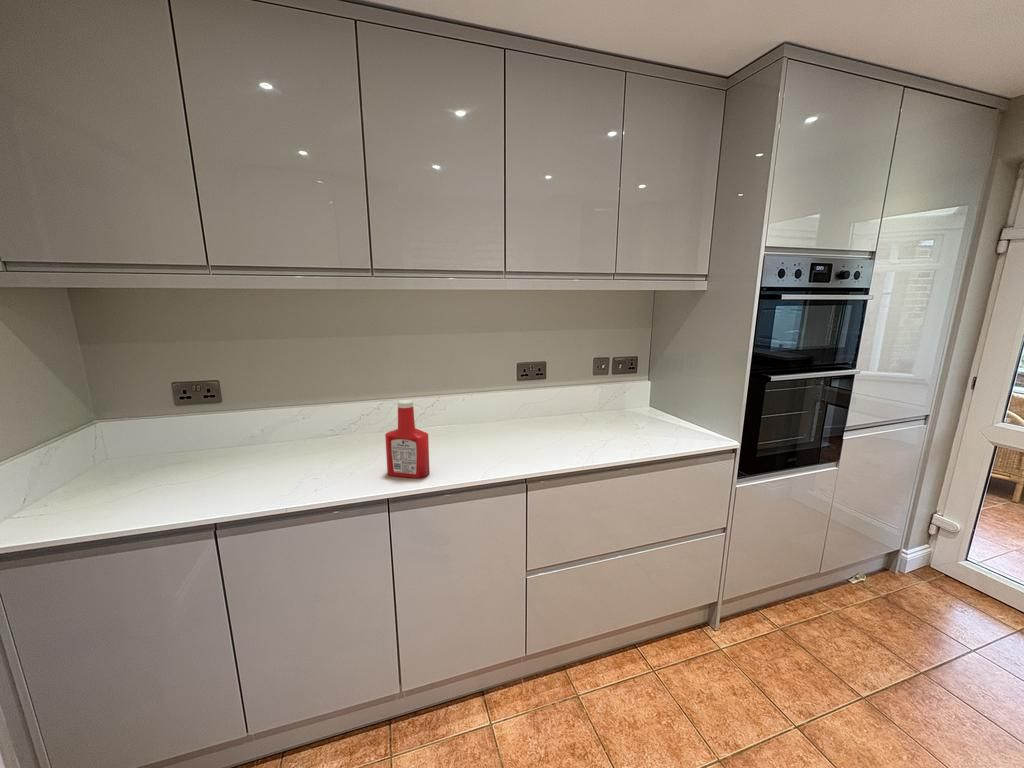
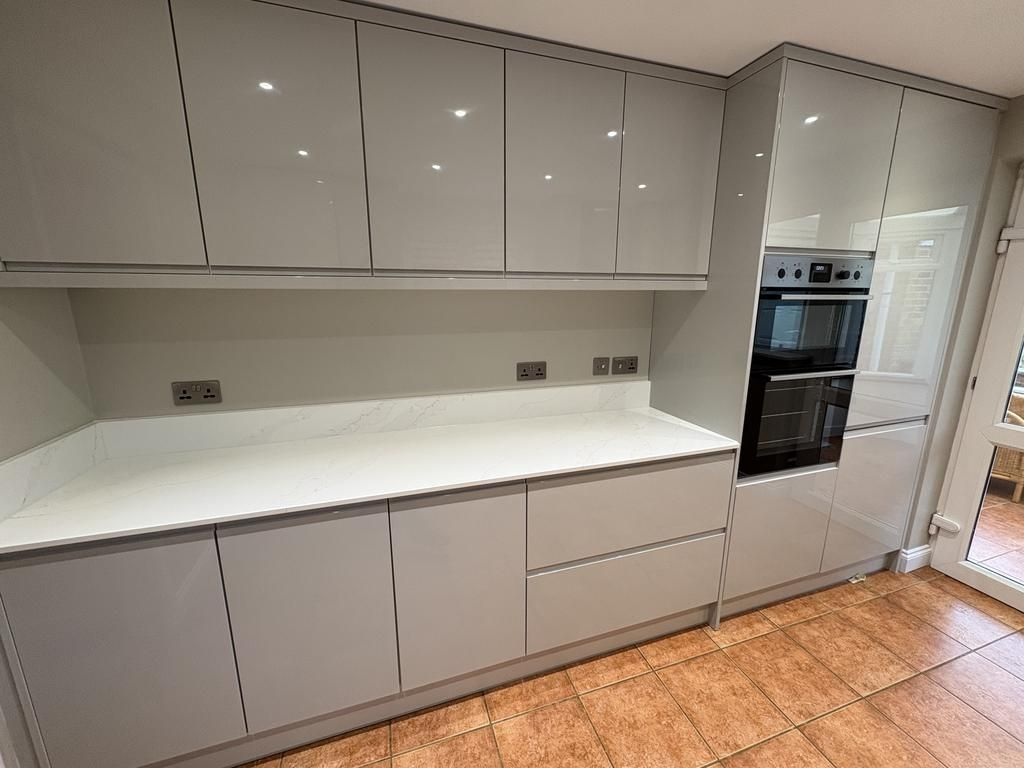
- soap bottle (406, 437)
